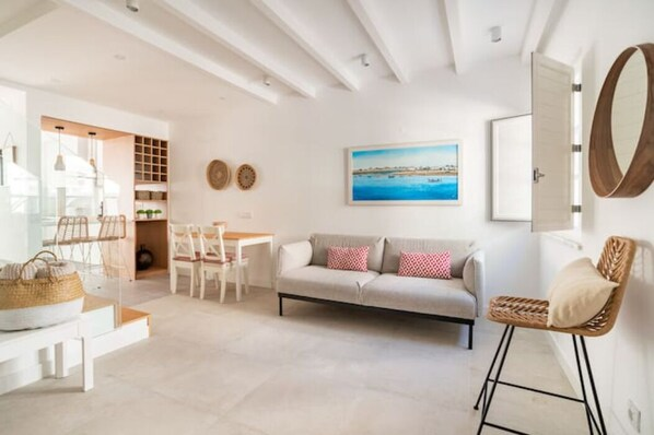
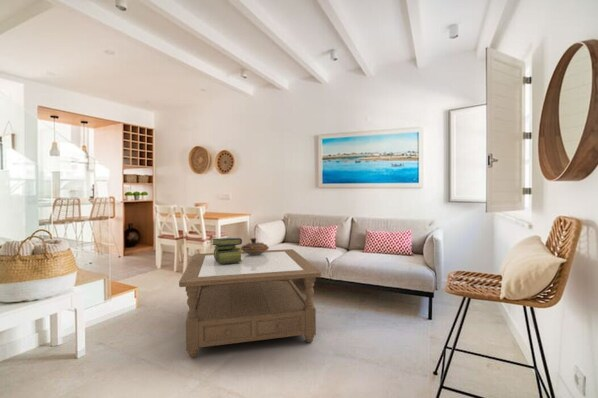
+ decorative bowl (254, 245)
+ stack of books (226, 249)
+ coffee table (249, 292)
